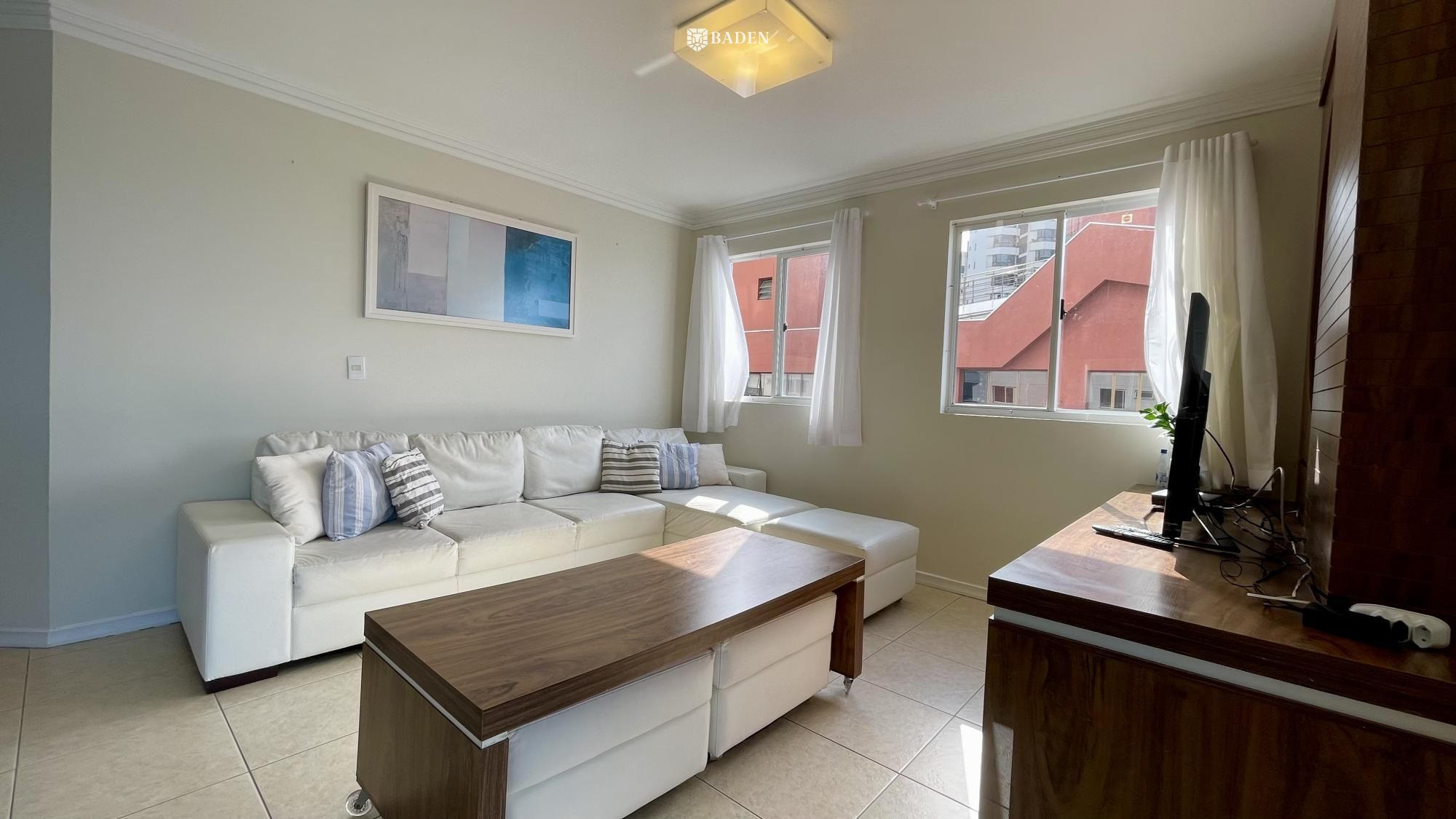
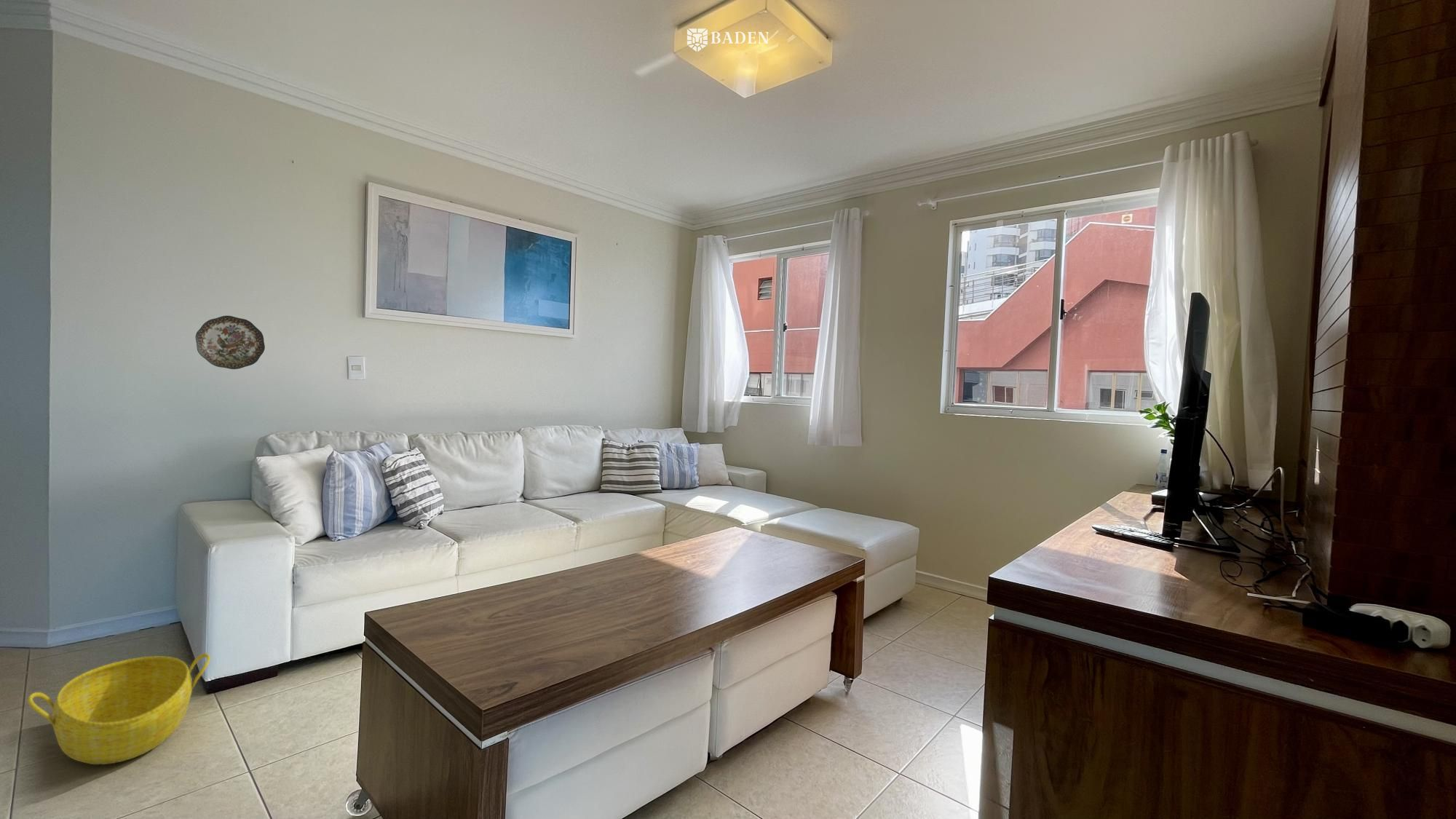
+ decorative plate (231, 342)
+ basket (126, 706)
